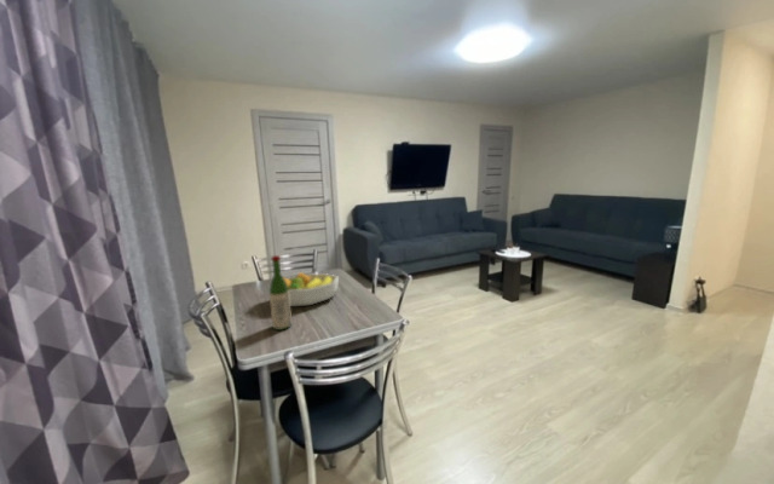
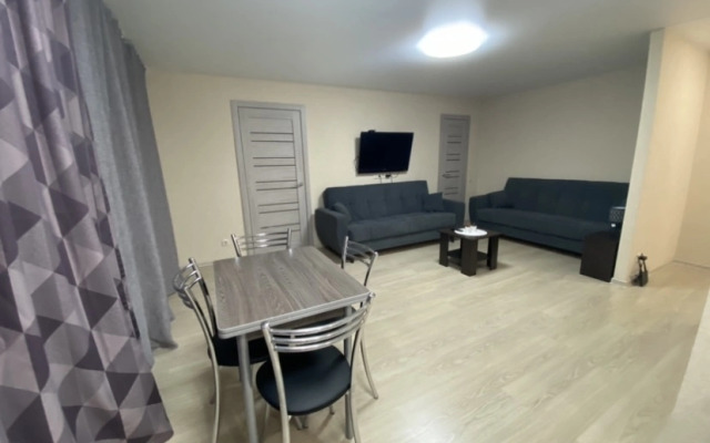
- fruit bowl (305, 286)
- wine bottle (278, 292)
